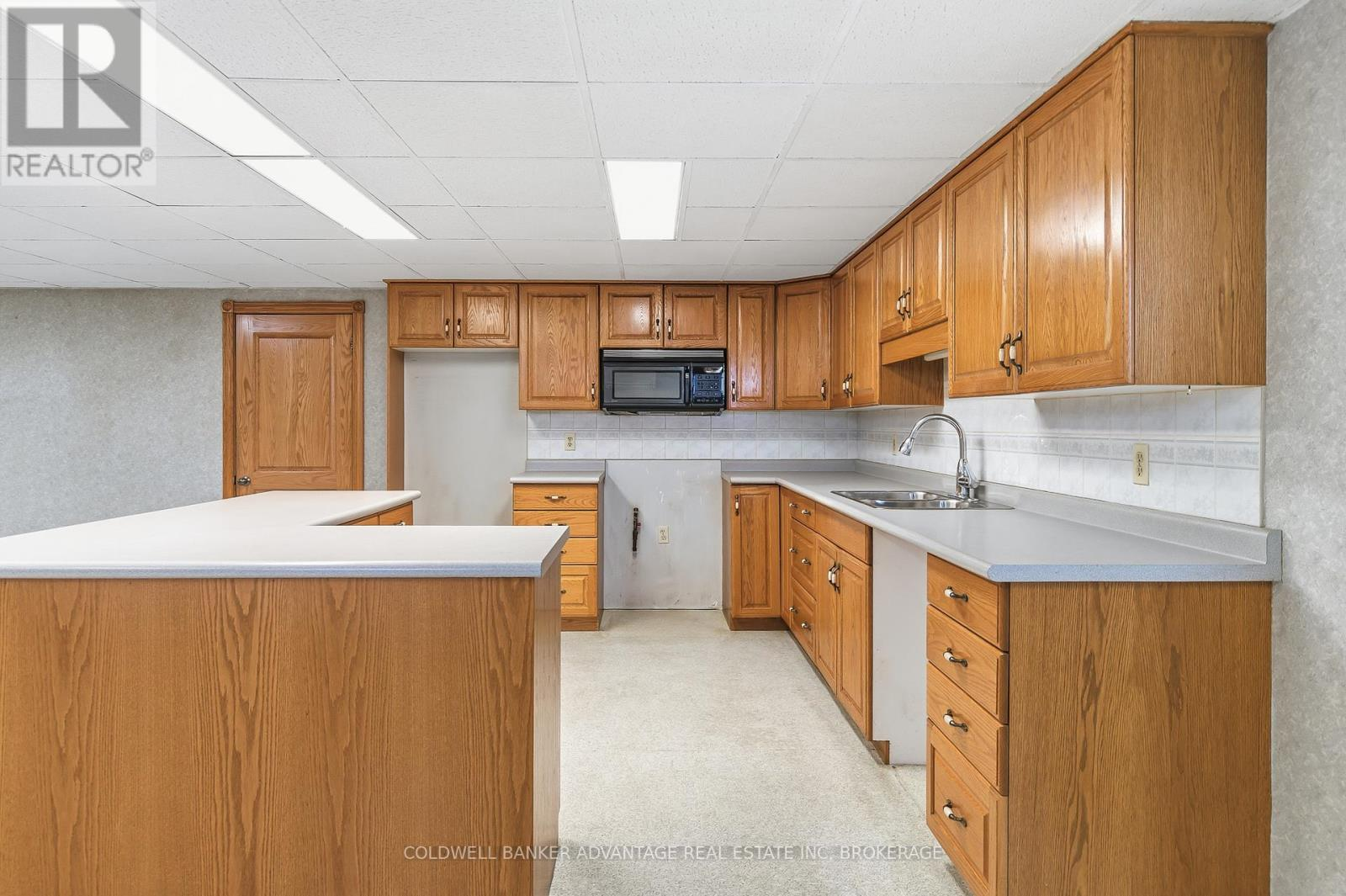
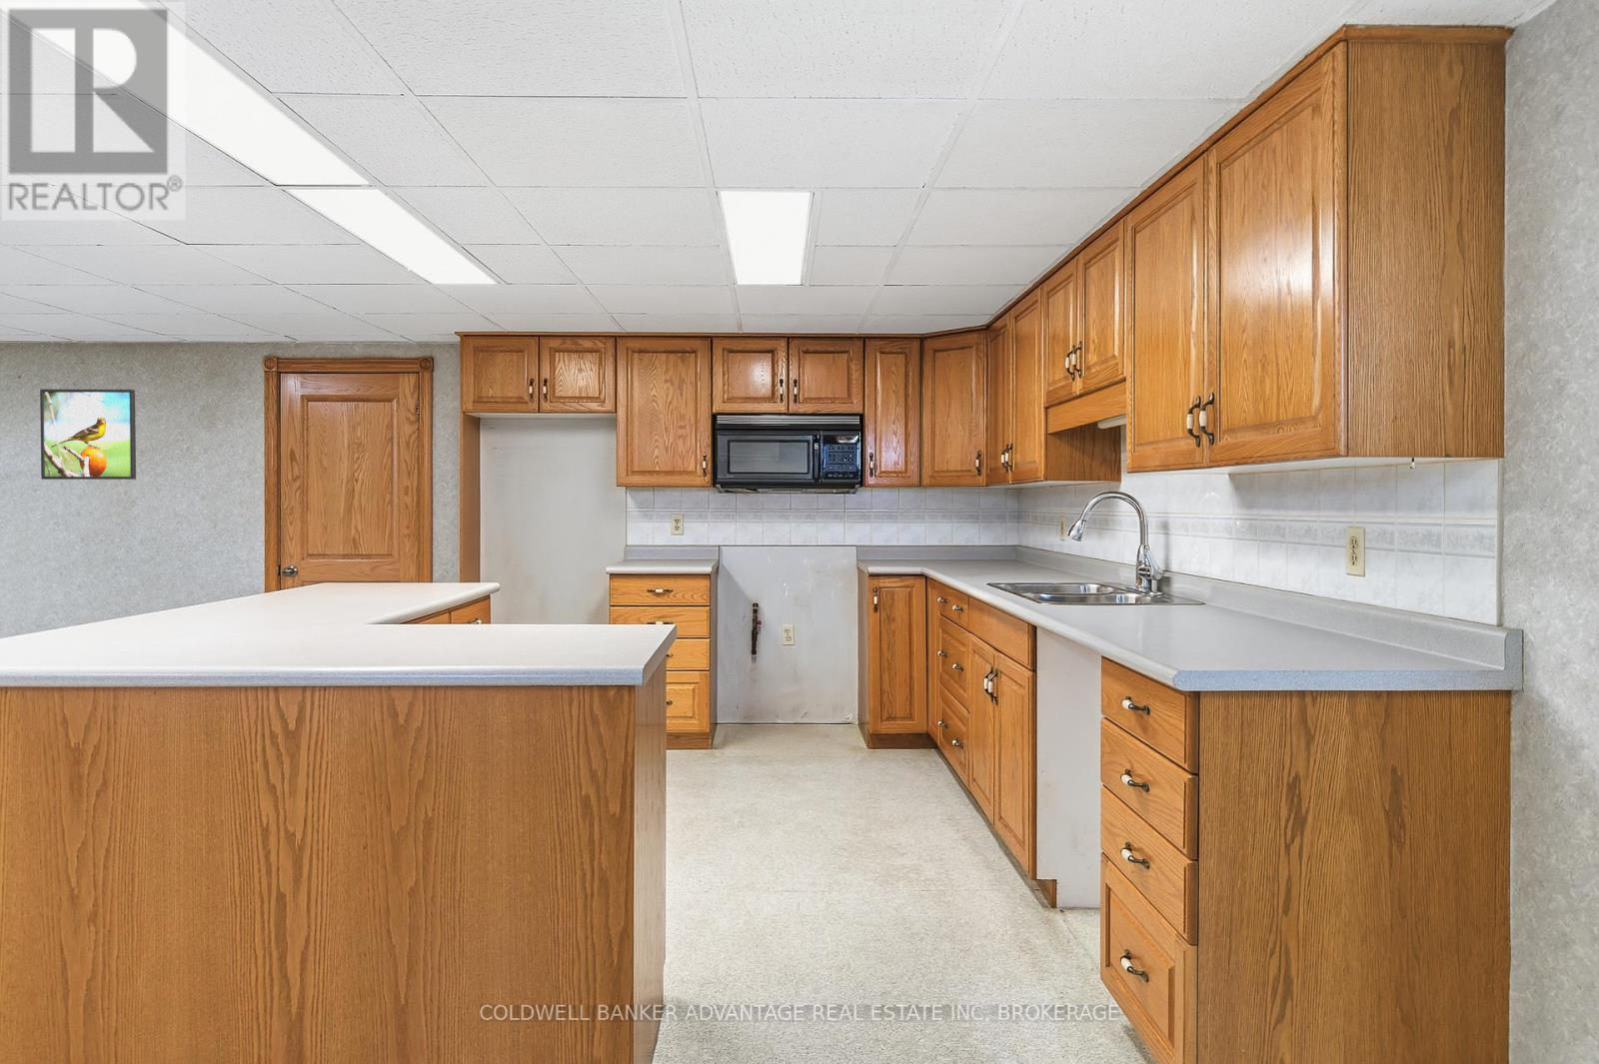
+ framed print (88, 433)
